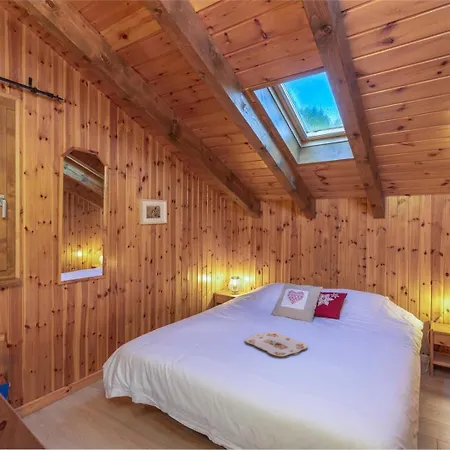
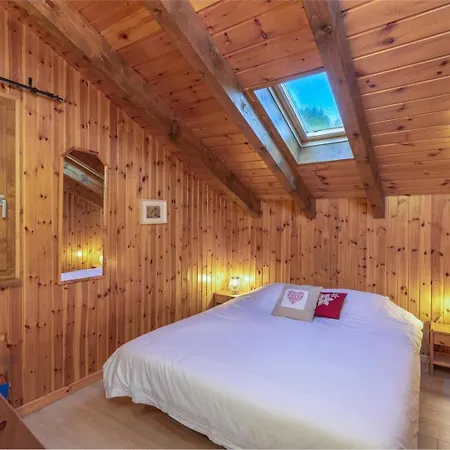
- serving tray (275, 343)
